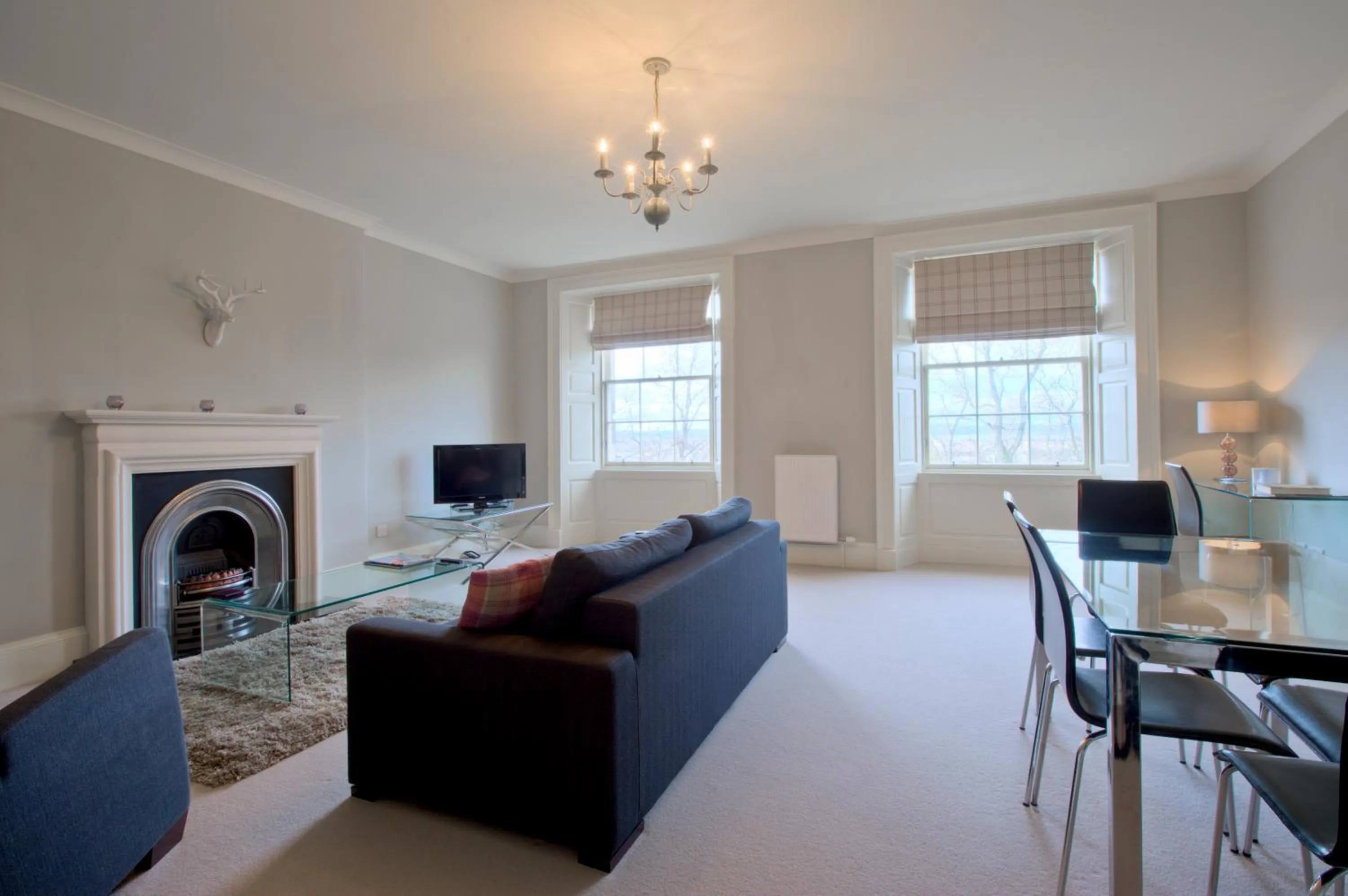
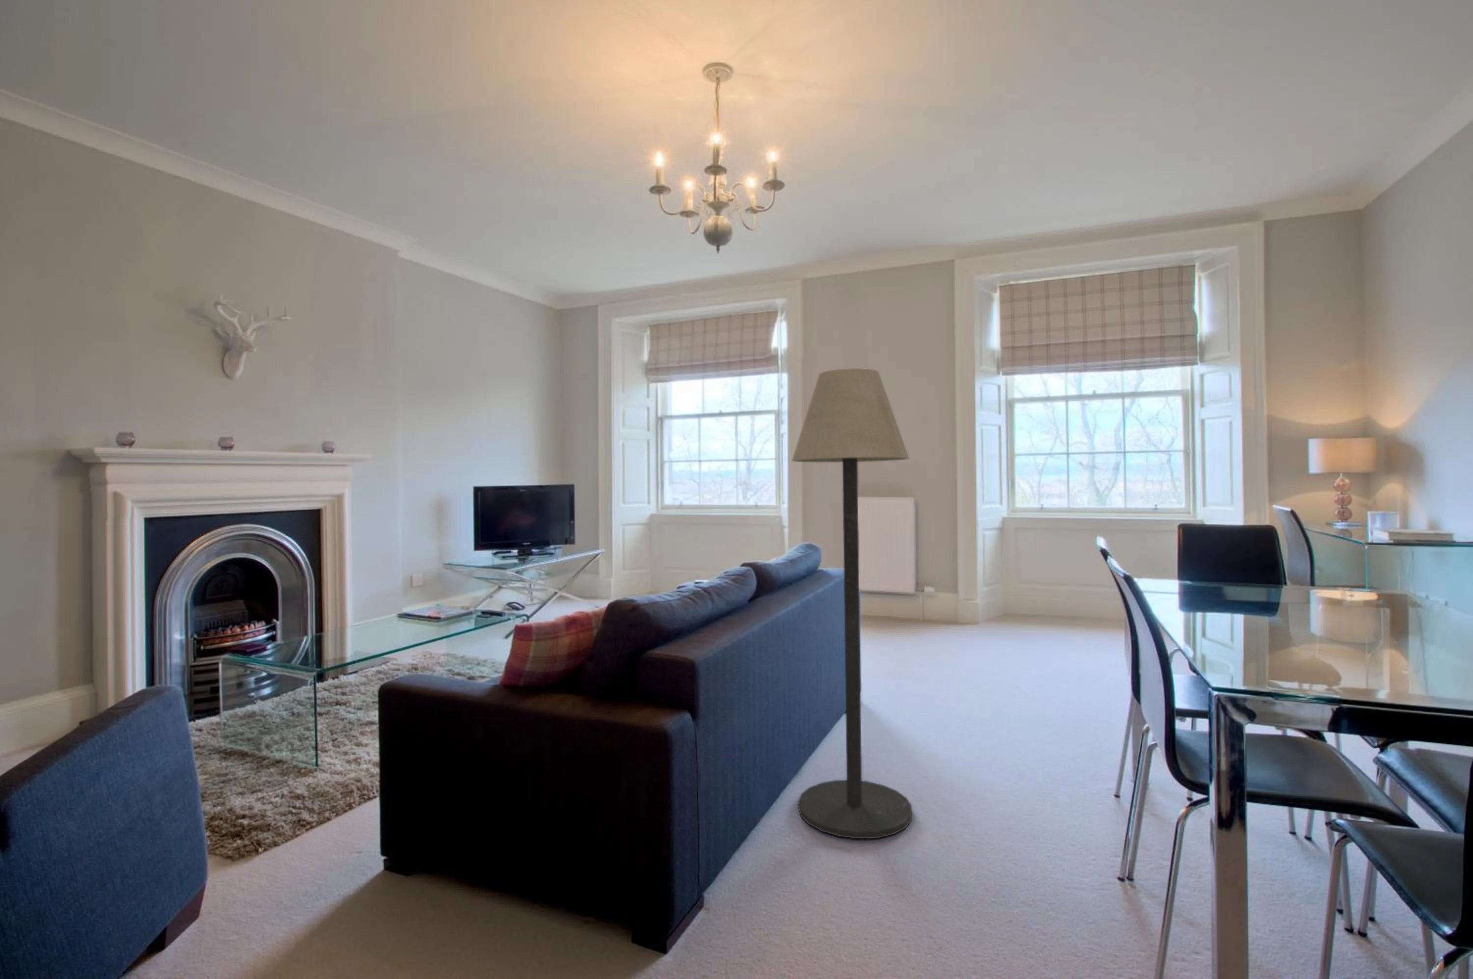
+ floor lamp (851, 591)
